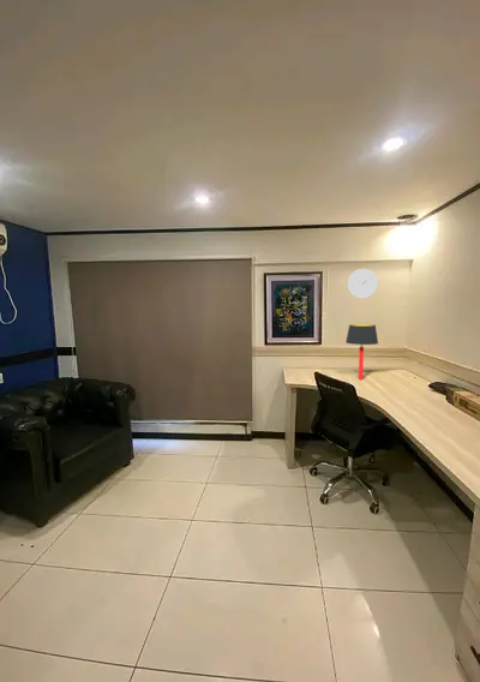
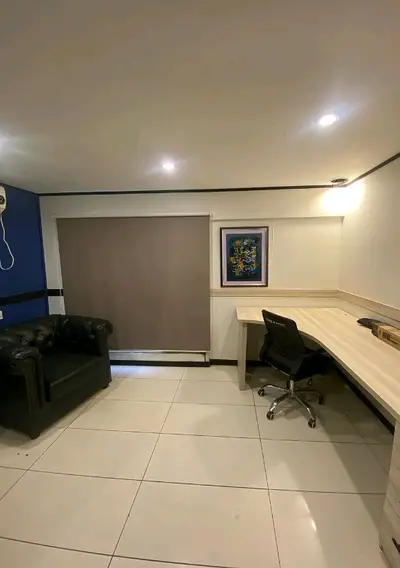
- wall clock (362, 283)
- table lamp (361, 352)
